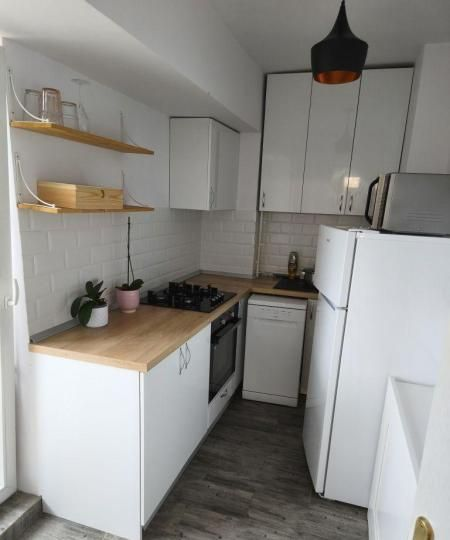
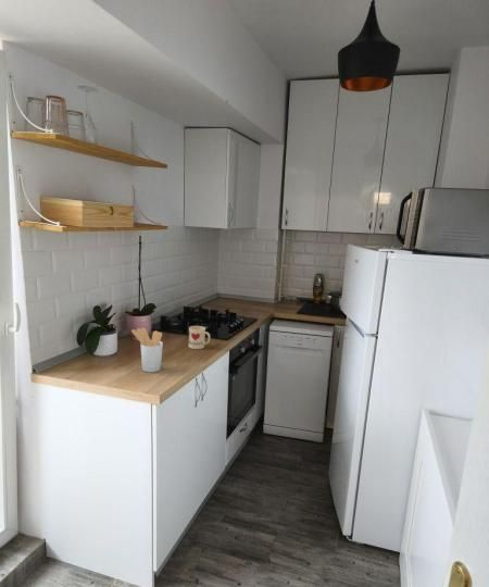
+ mug (199, 337)
+ utensil holder (147, 348)
